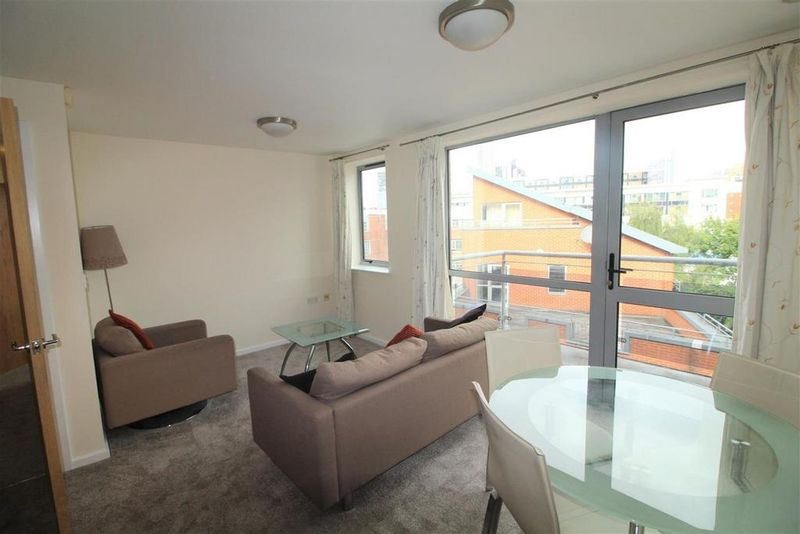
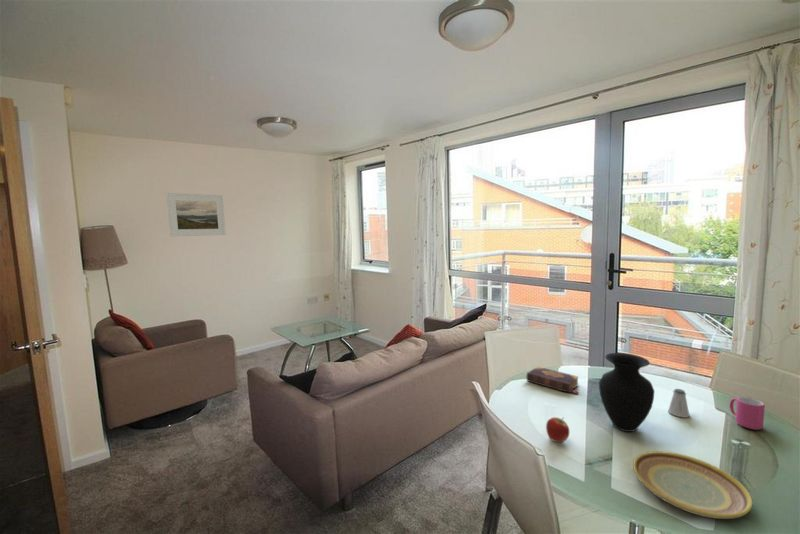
+ vase (625, 393)
+ mug (745, 411)
+ apple (557, 428)
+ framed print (197, 215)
+ plate (687, 484)
+ book (555, 379)
+ saltshaker (679, 401)
